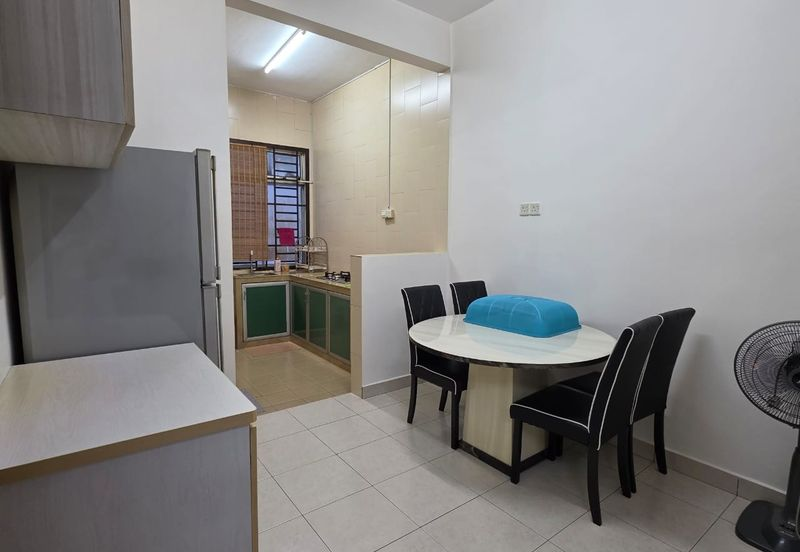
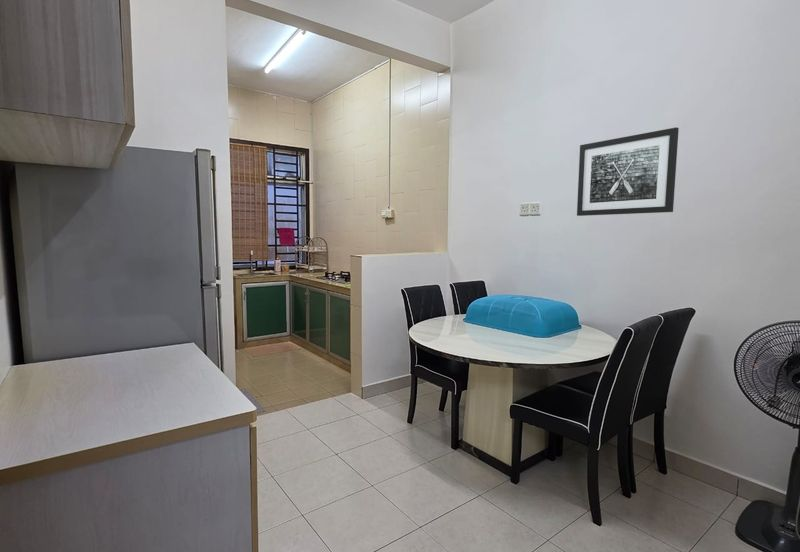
+ wall art (622, 176)
